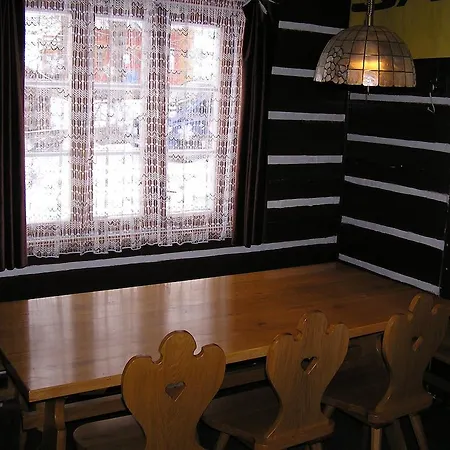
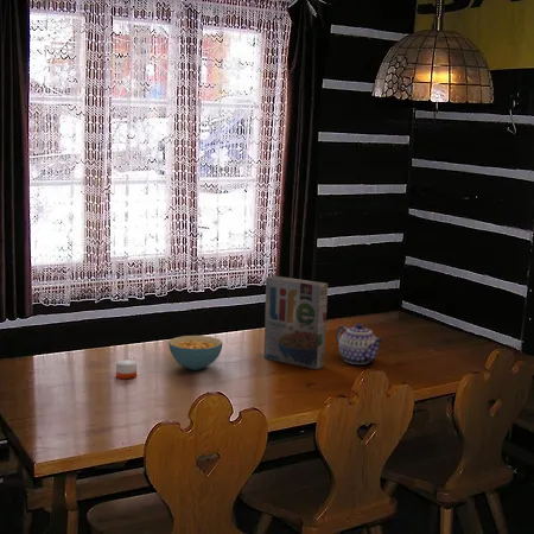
+ cereal box (294, 322)
+ teapot (358, 342)
+ candle (126, 362)
+ cereal bowl (195, 355)
